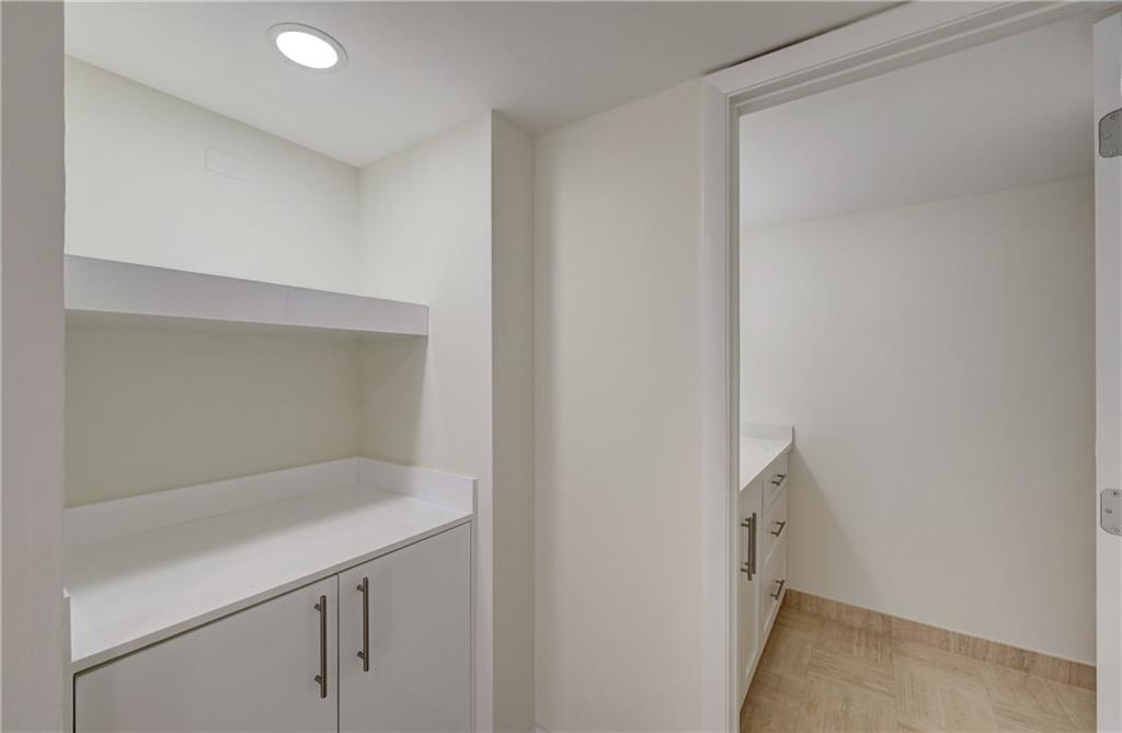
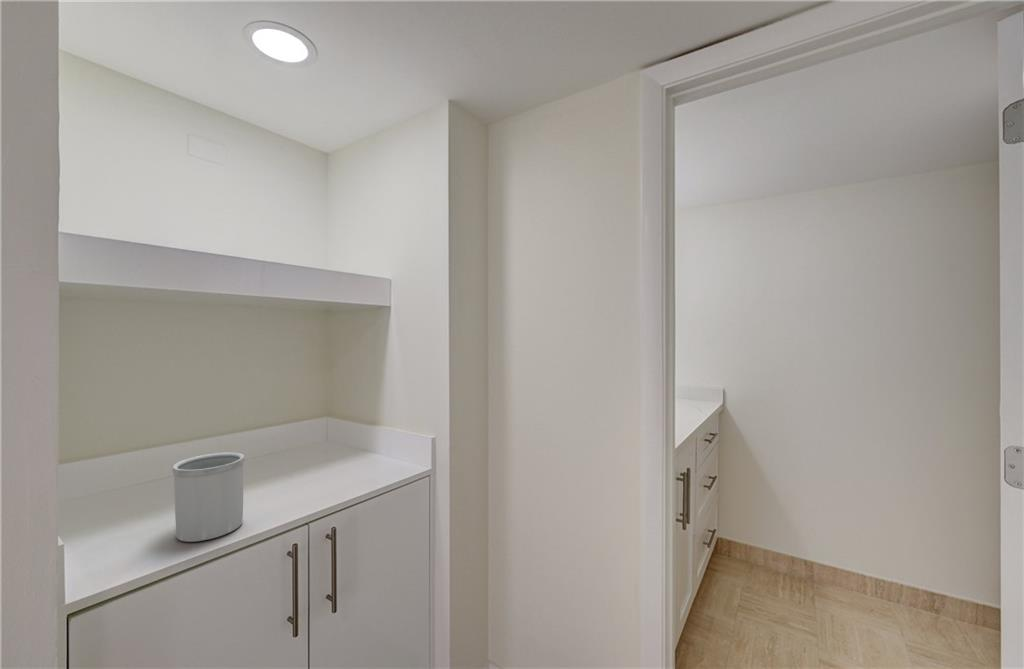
+ utensil holder (209, 494)
